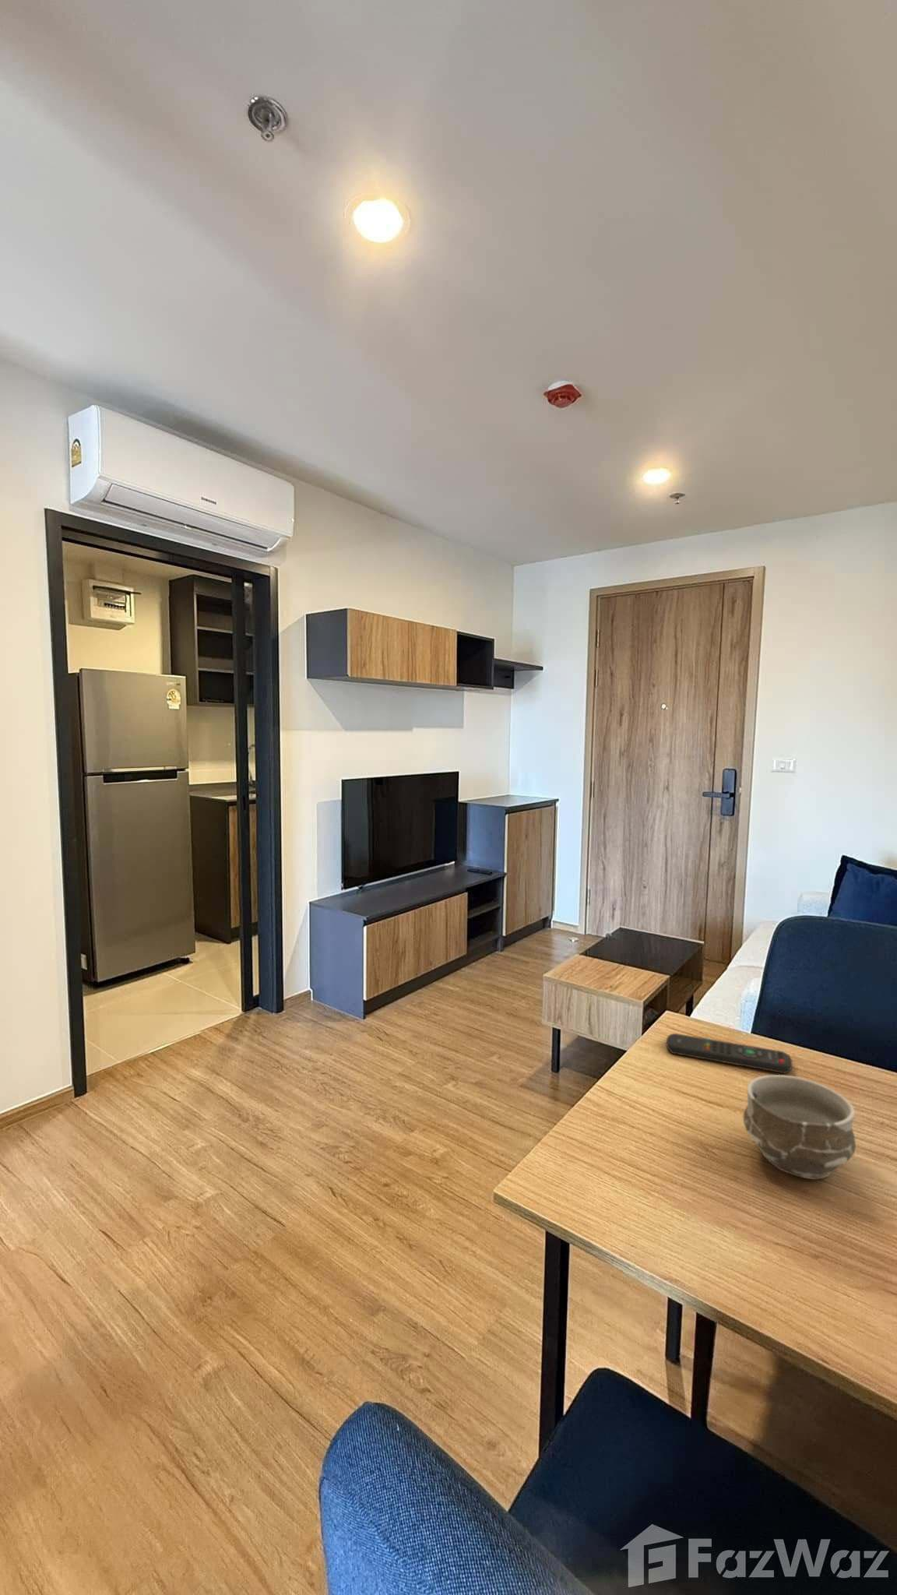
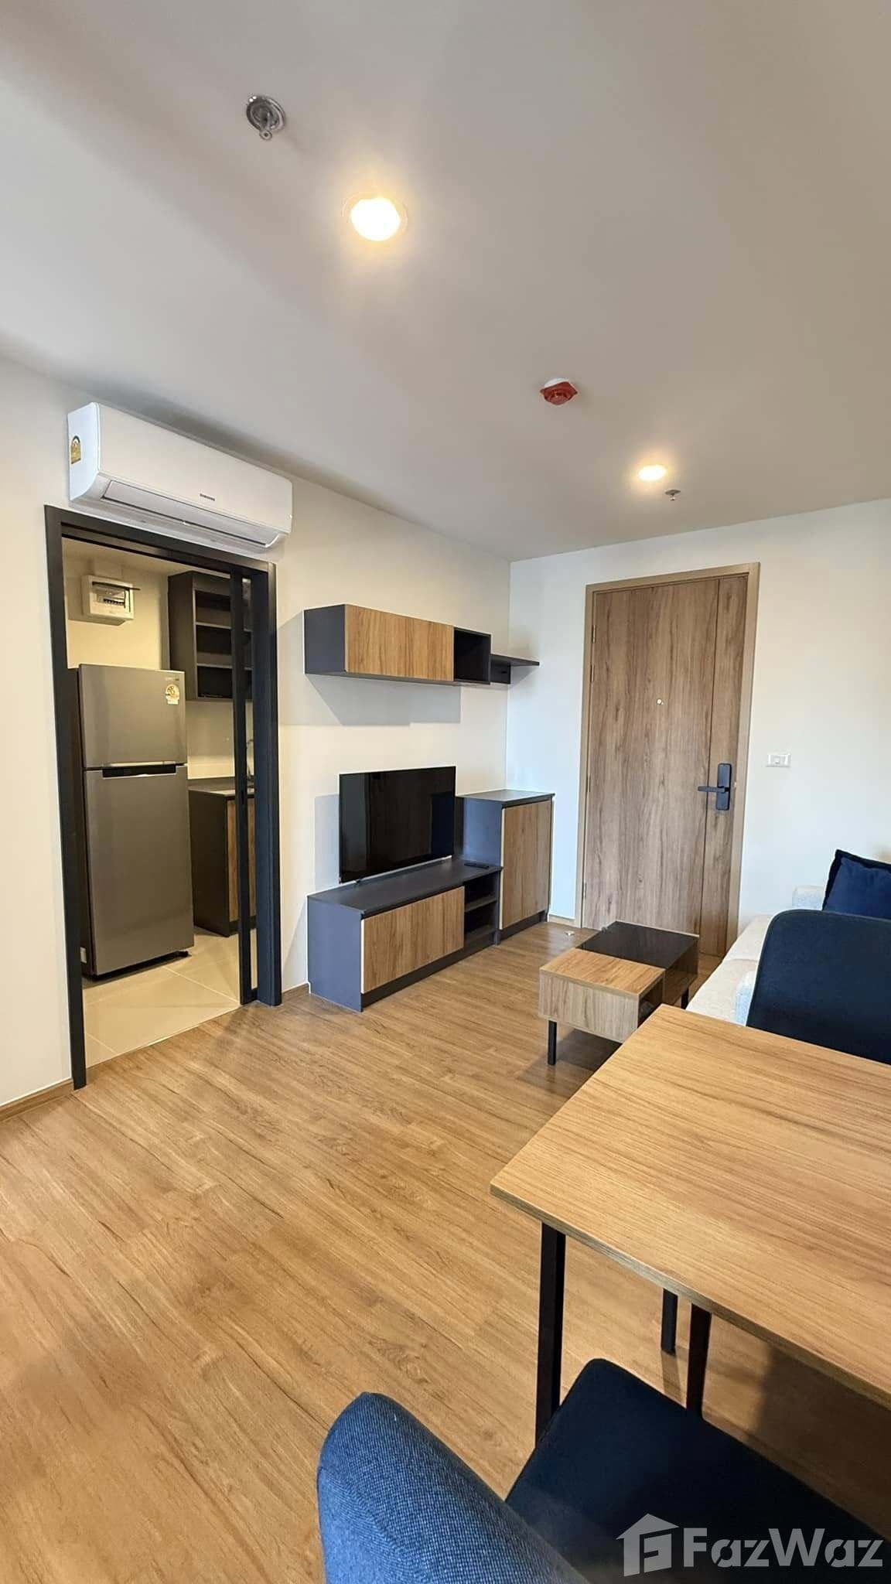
- ceramic bowl (797, 1129)
- remote control (726, 1052)
